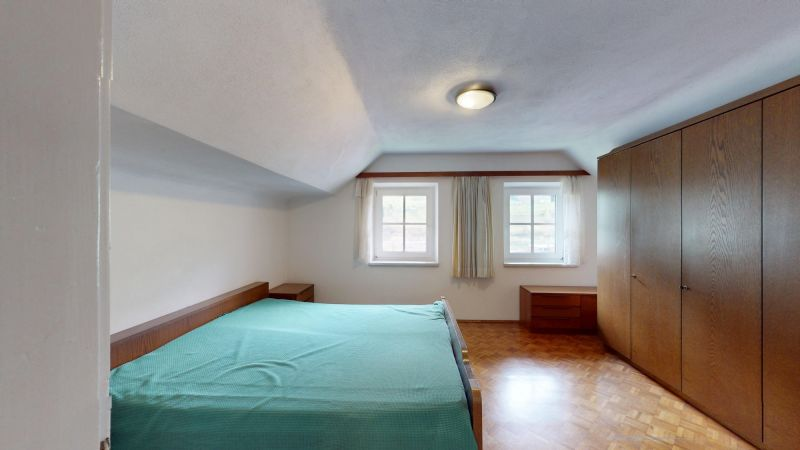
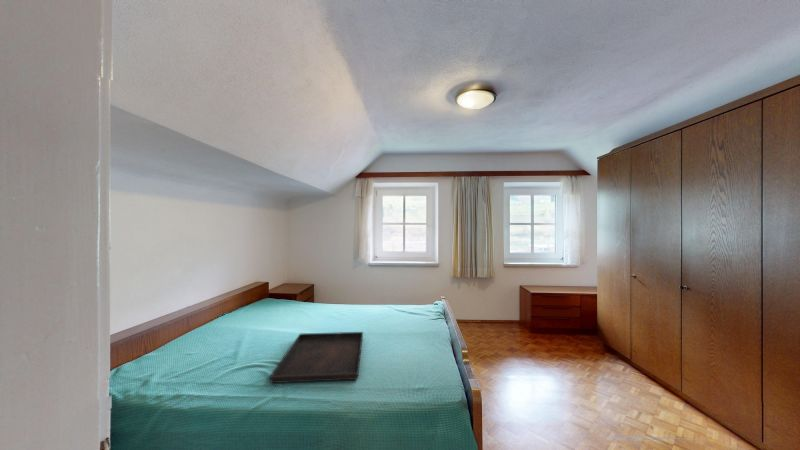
+ serving tray (324, 353)
